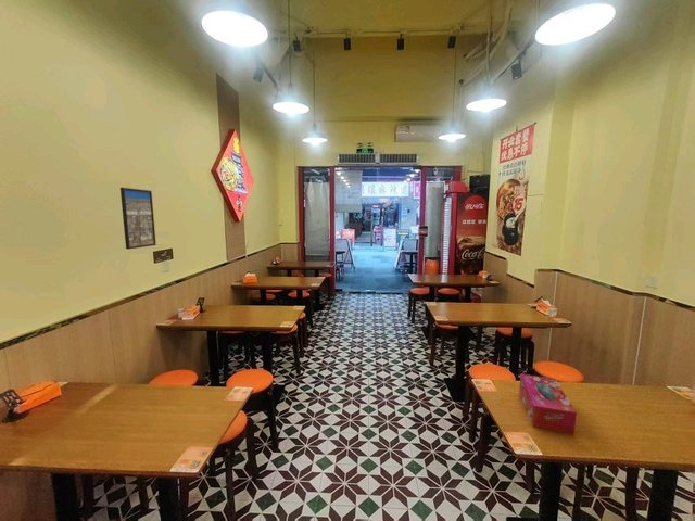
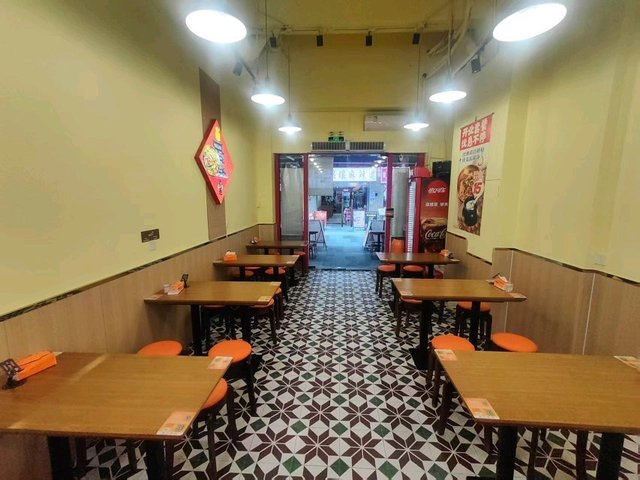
- tissue box (544, 401)
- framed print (139, 218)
